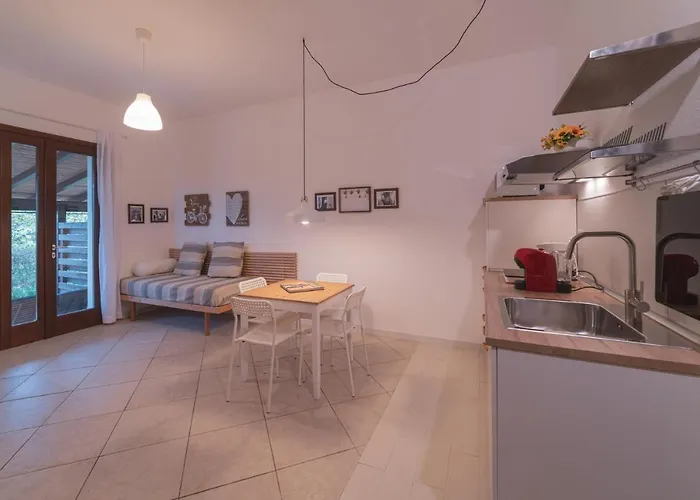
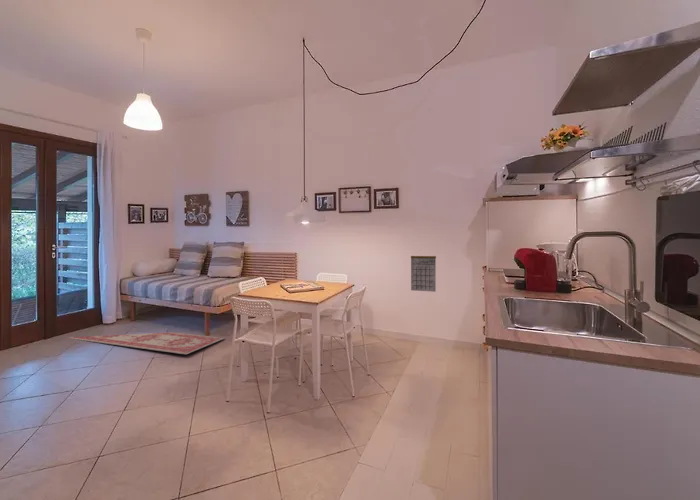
+ rug (145, 338)
+ calendar (423, 269)
